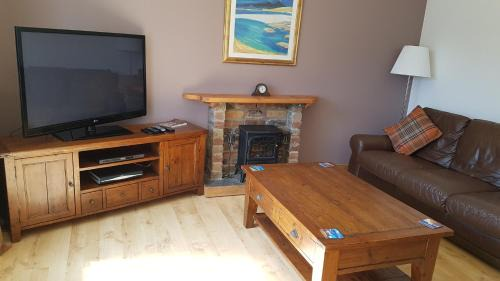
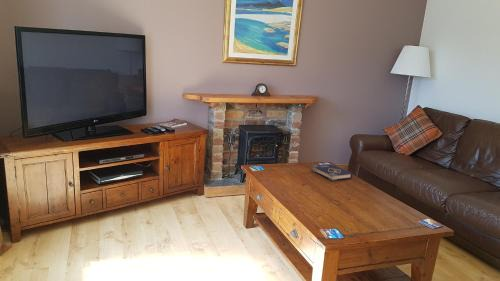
+ book (331, 171)
